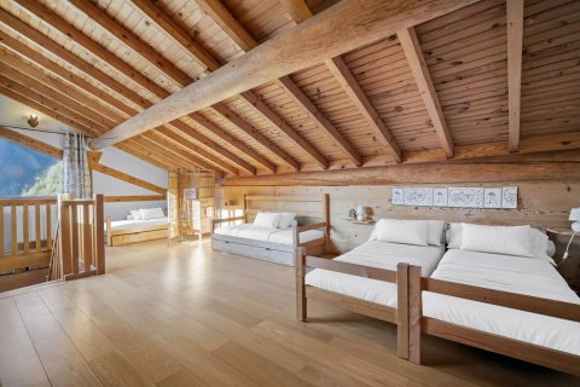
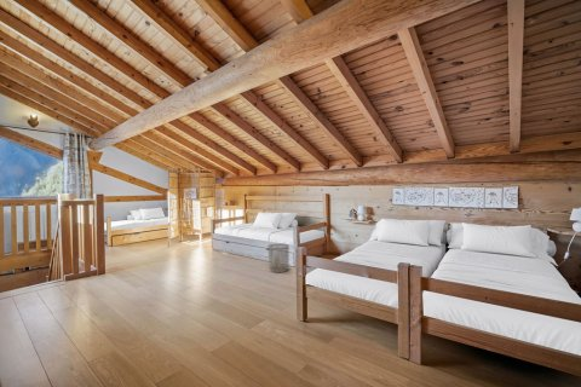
+ waste bin (278, 258)
